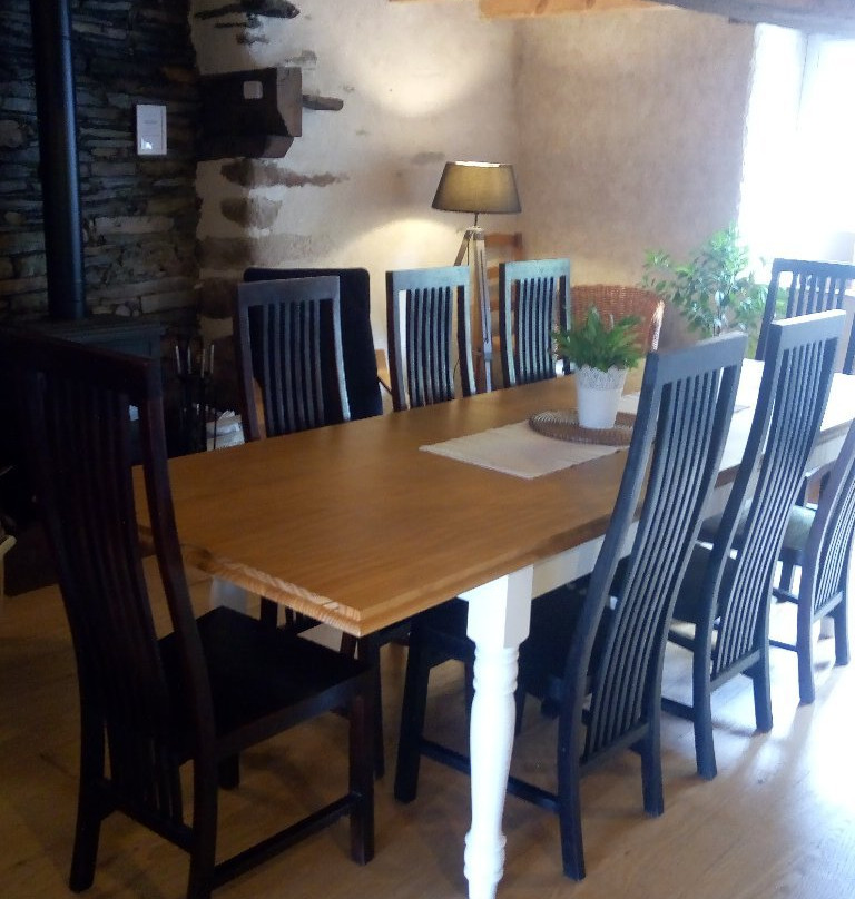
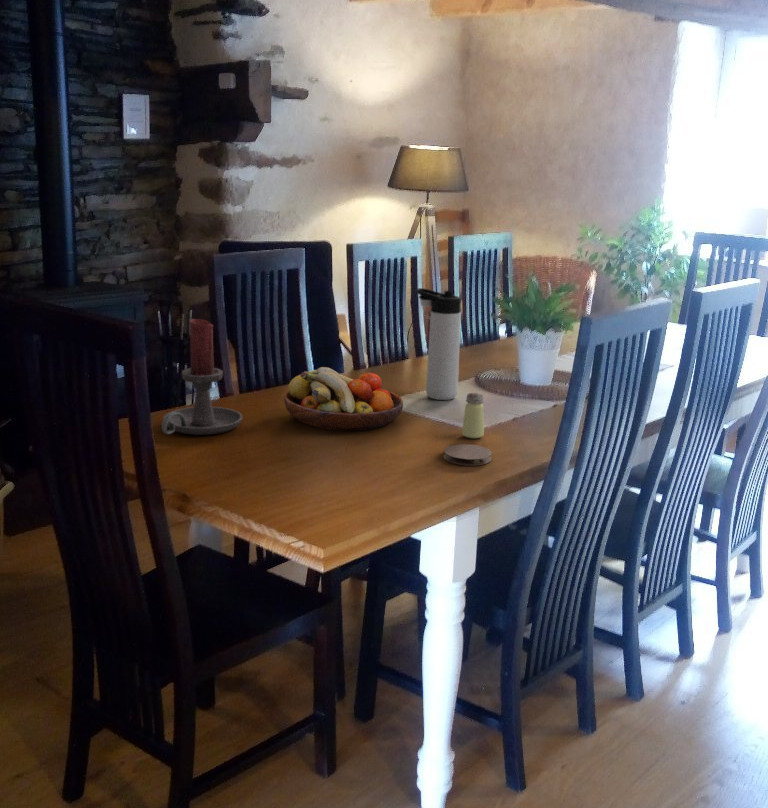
+ coaster (467, 454)
+ thermos bottle (437, 343)
+ candle holder (195, 375)
+ saltshaker (473, 414)
+ fruit bowl (344, 393)
